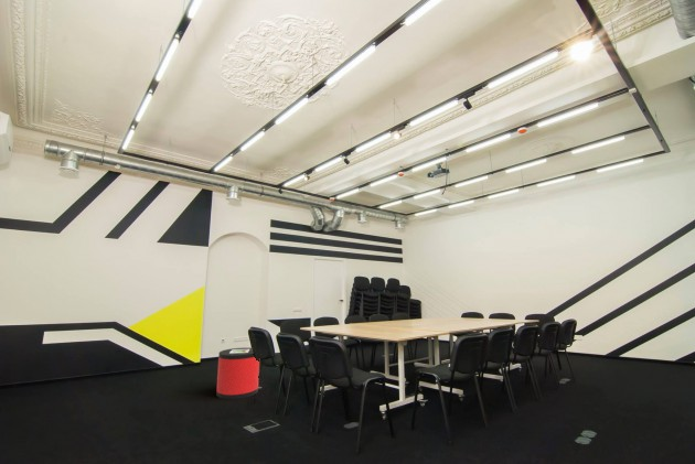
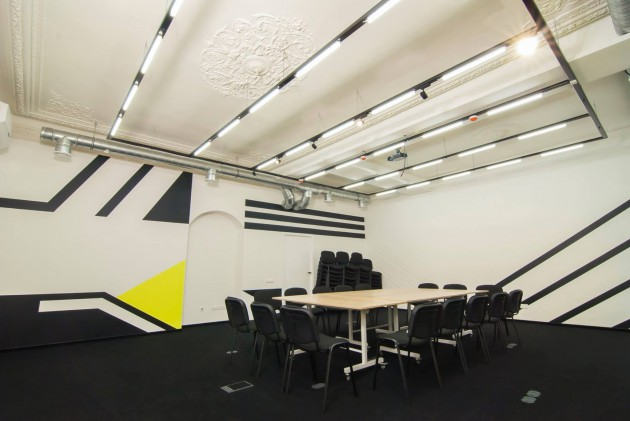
- trash can (238, 371)
